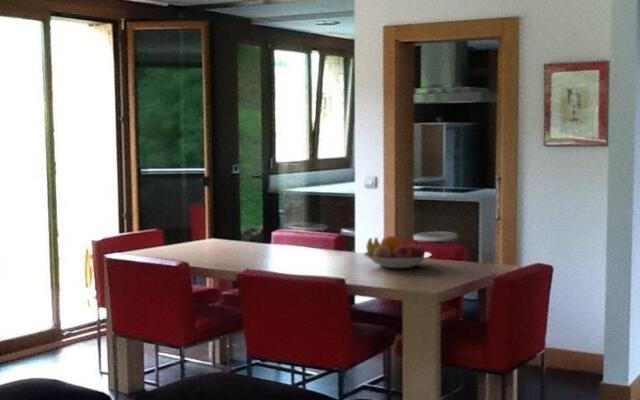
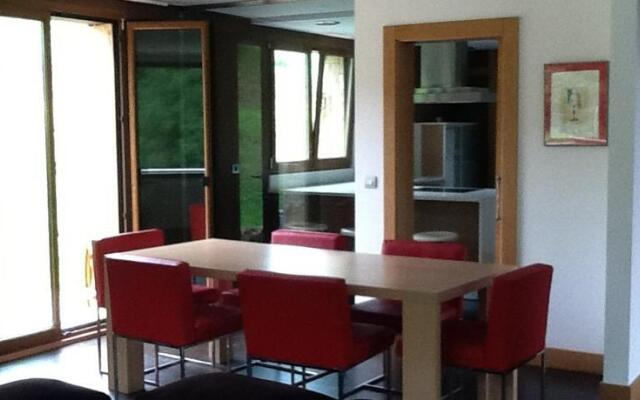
- fruit bowl (397, 251)
